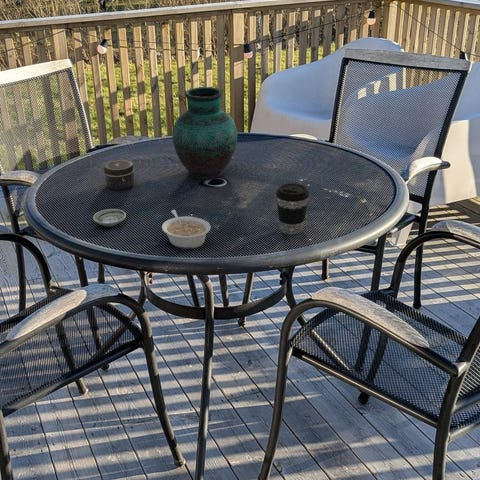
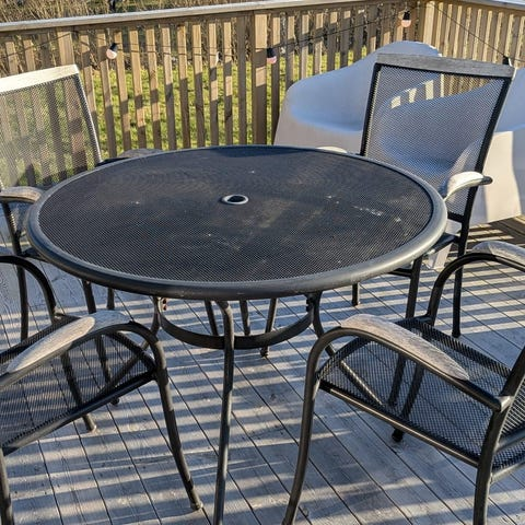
- vase (204, 133)
- legume (184, 232)
- coffee cup (292, 209)
- saucer (109, 219)
- jar (119, 175)
